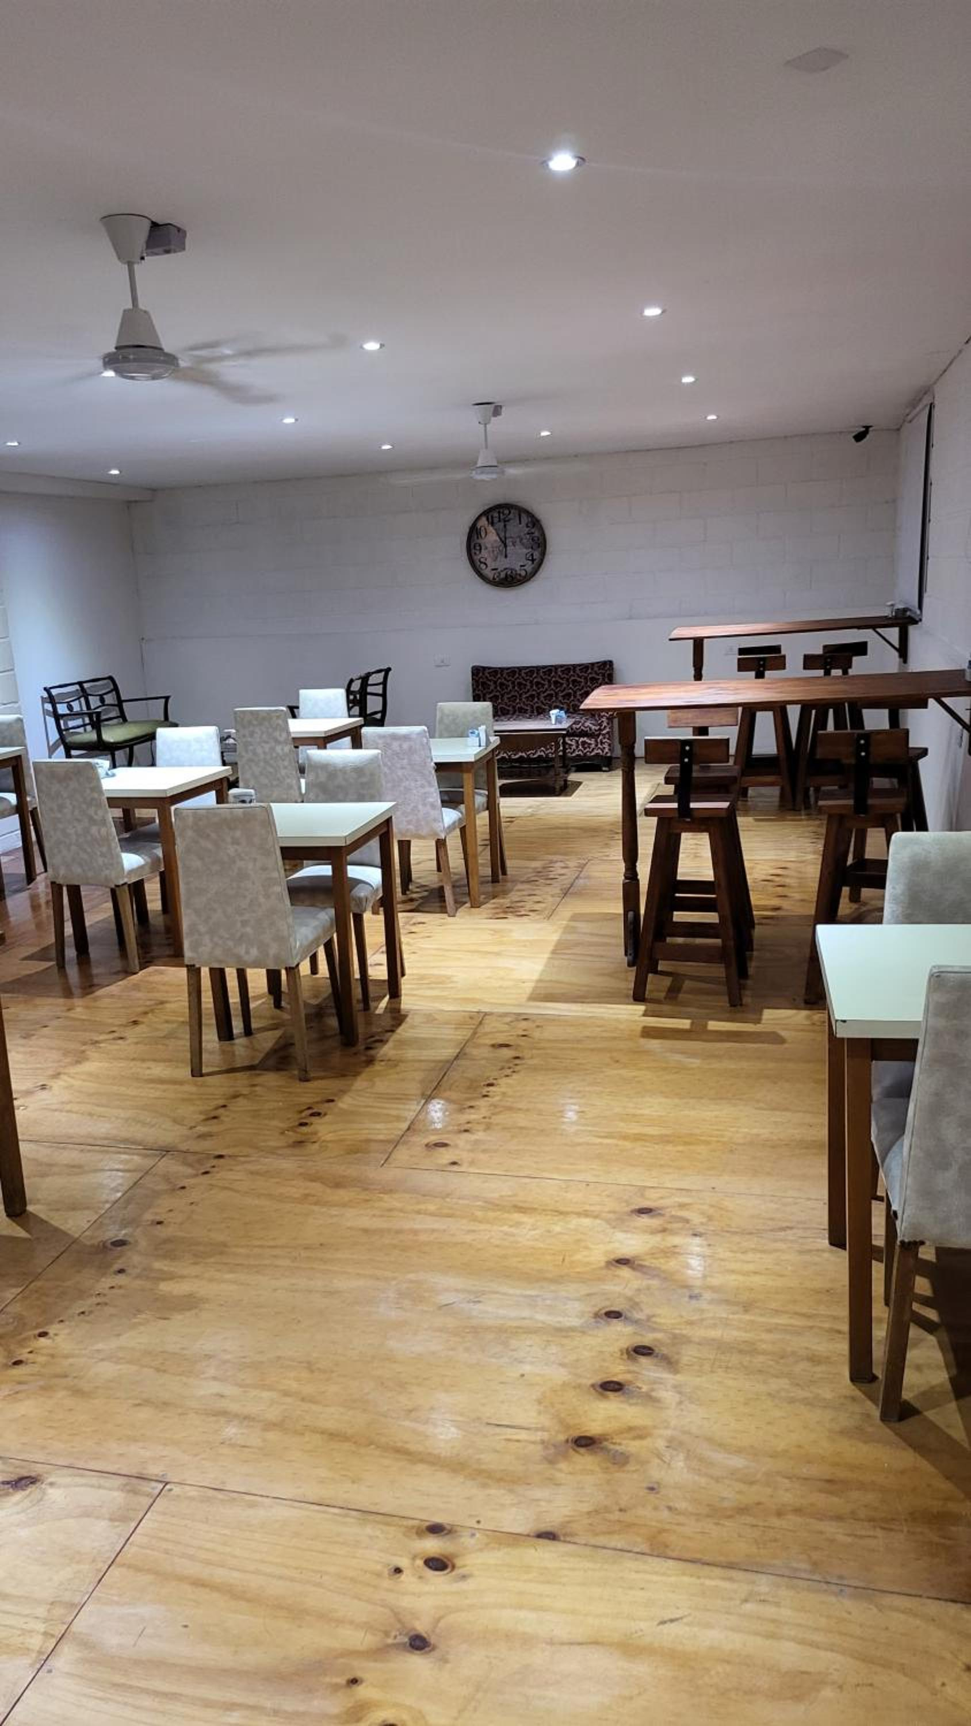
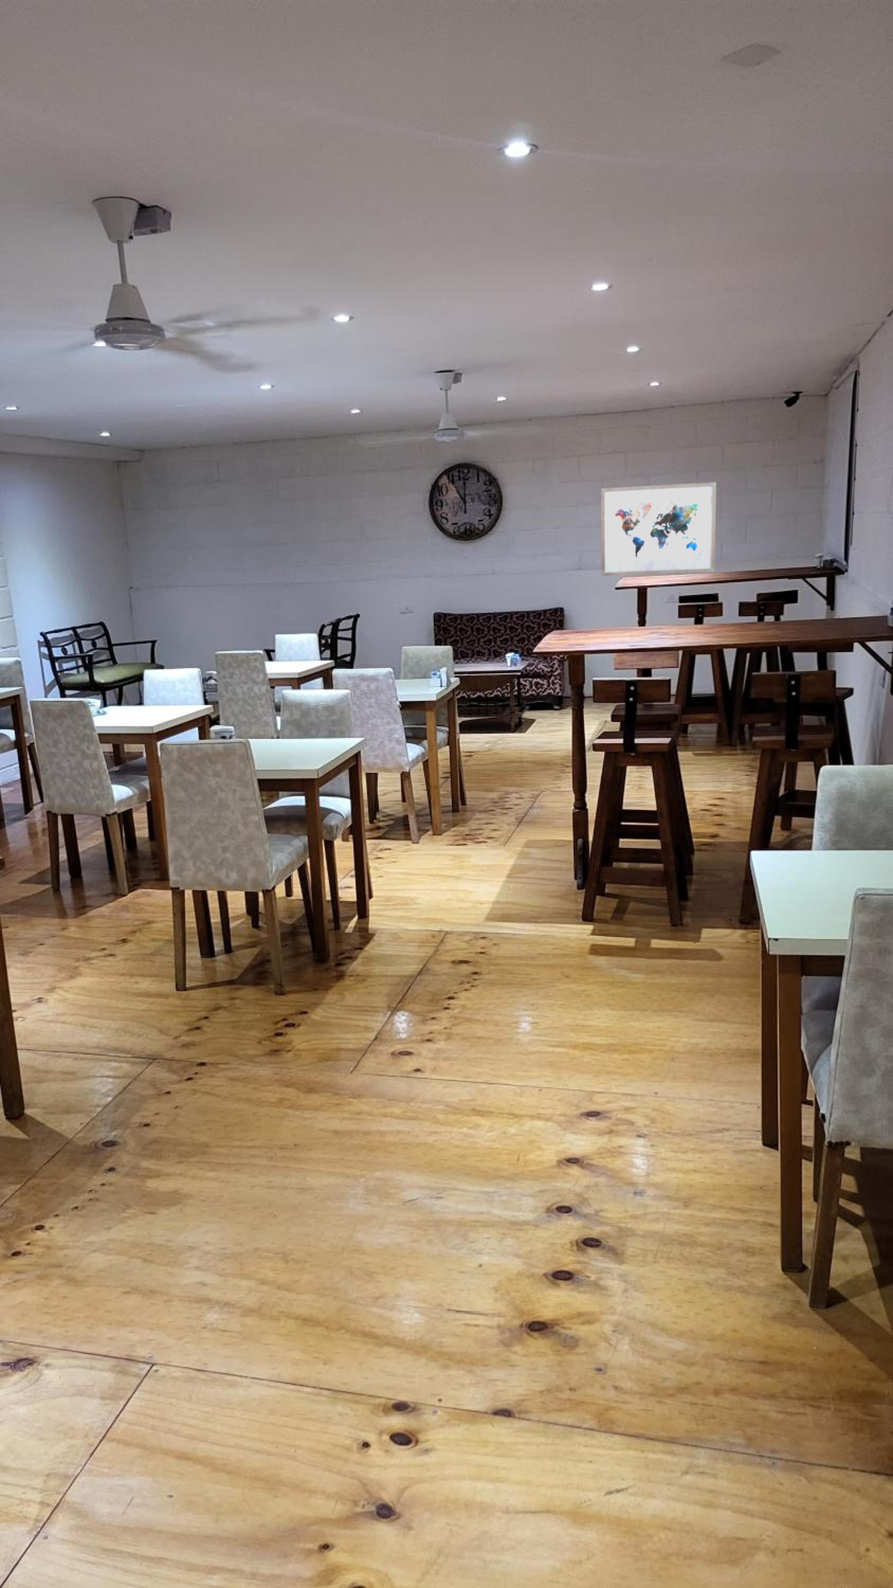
+ wall art (657, 530)
